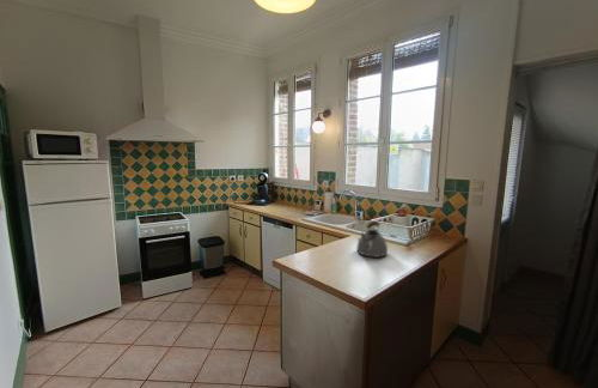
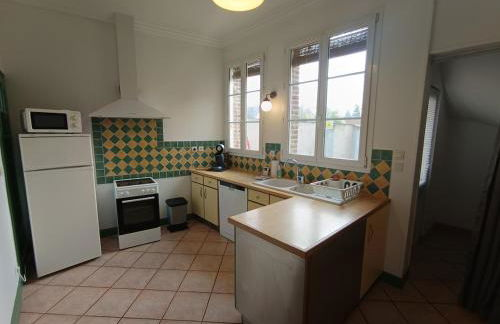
- kettle (370, 237)
